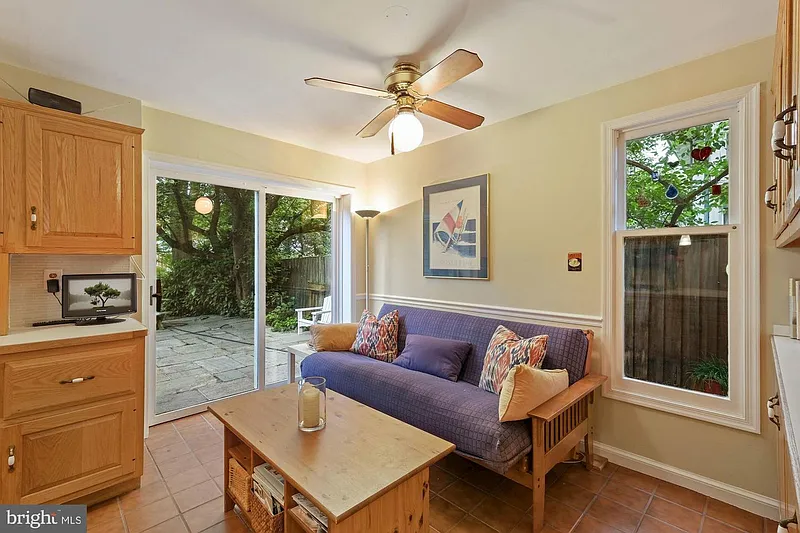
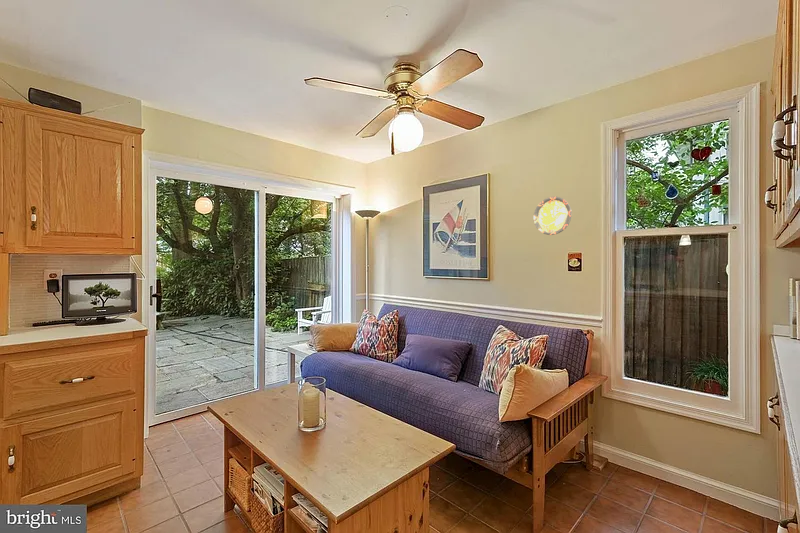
+ decorative plate (552, 216)
